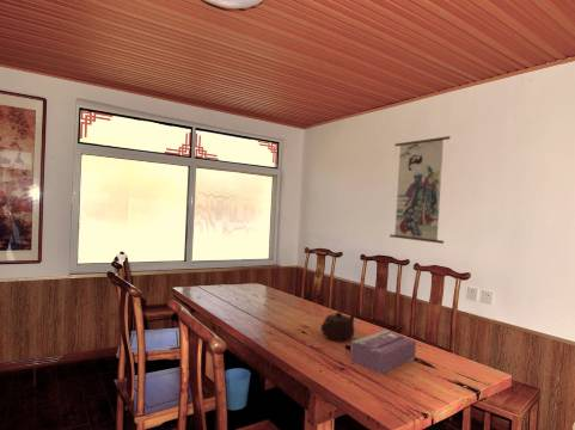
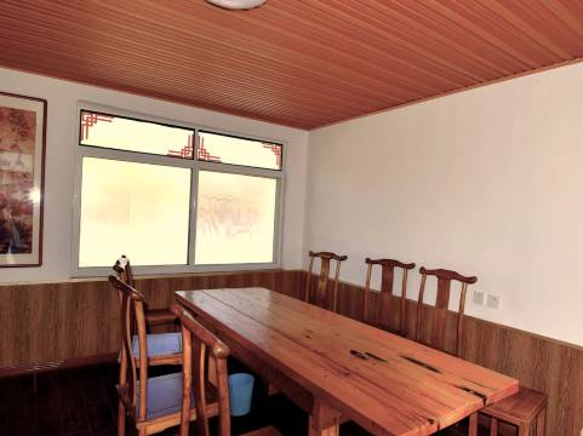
- tissue box (383, 350)
- teapot (340, 325)
- wall scroll (417, 183)
